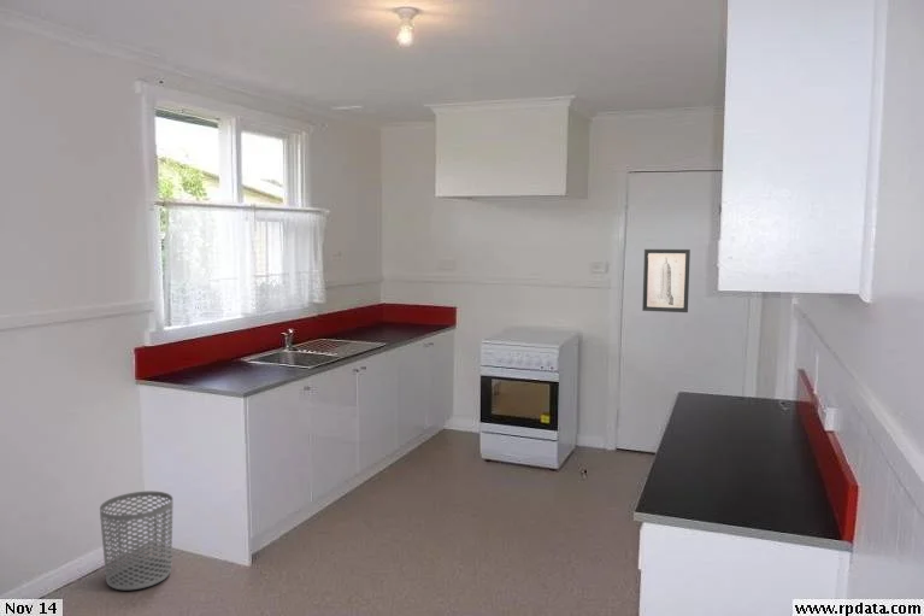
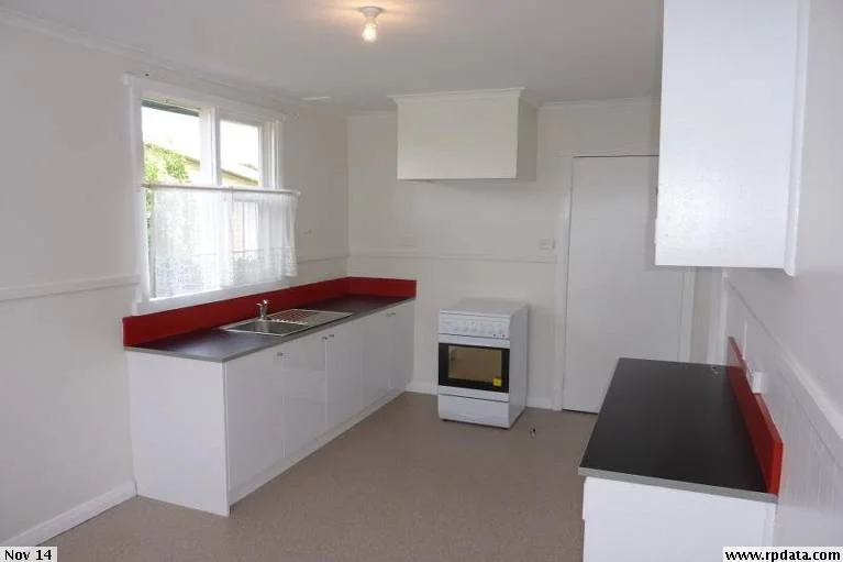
- waste bin (137, 539)
- wall art (665, 280)
